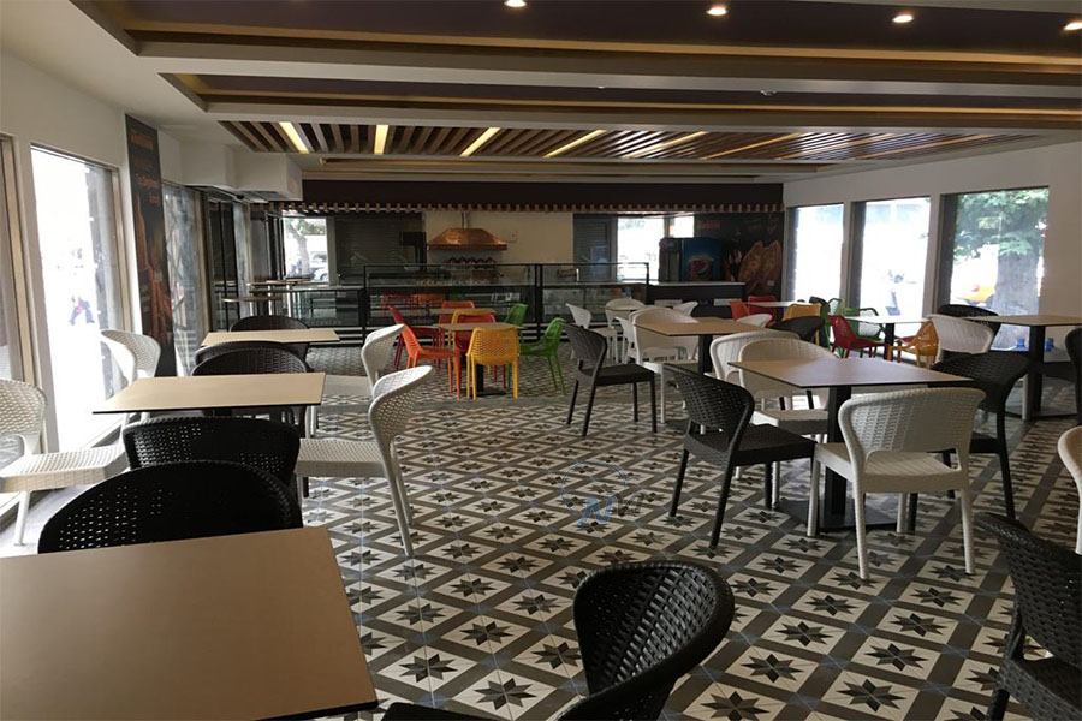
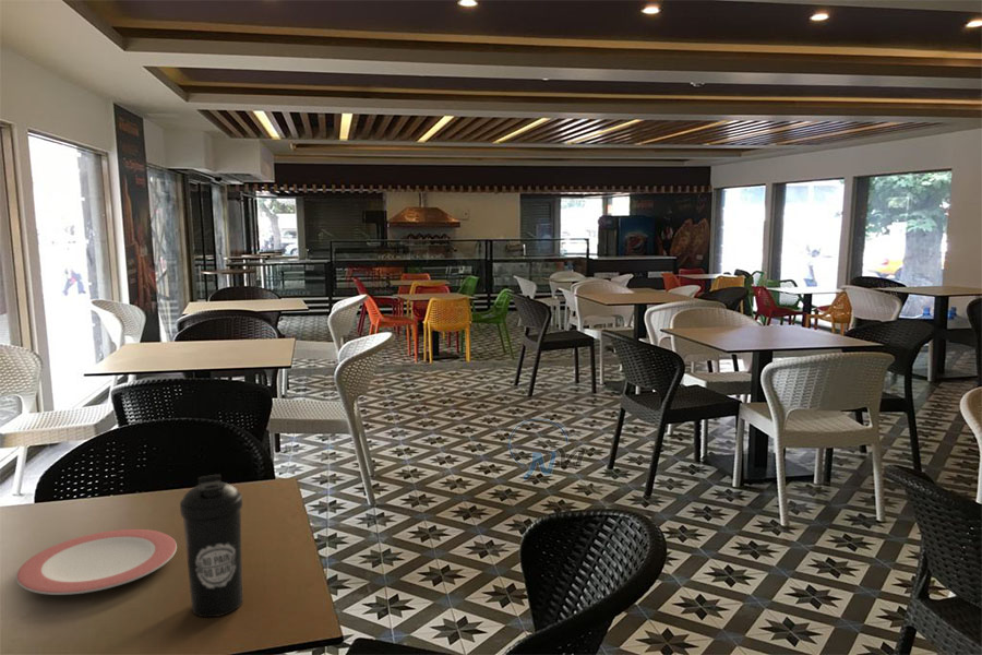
+ plate (100, 562)
+ water bottle (214, 543)
